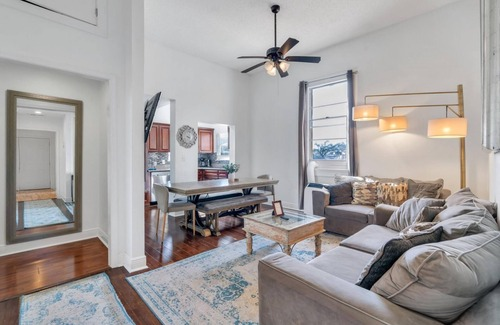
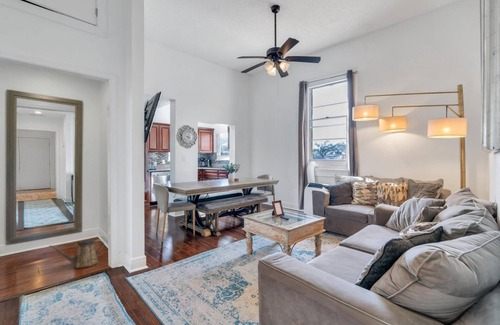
+ watering can (78, 252)
